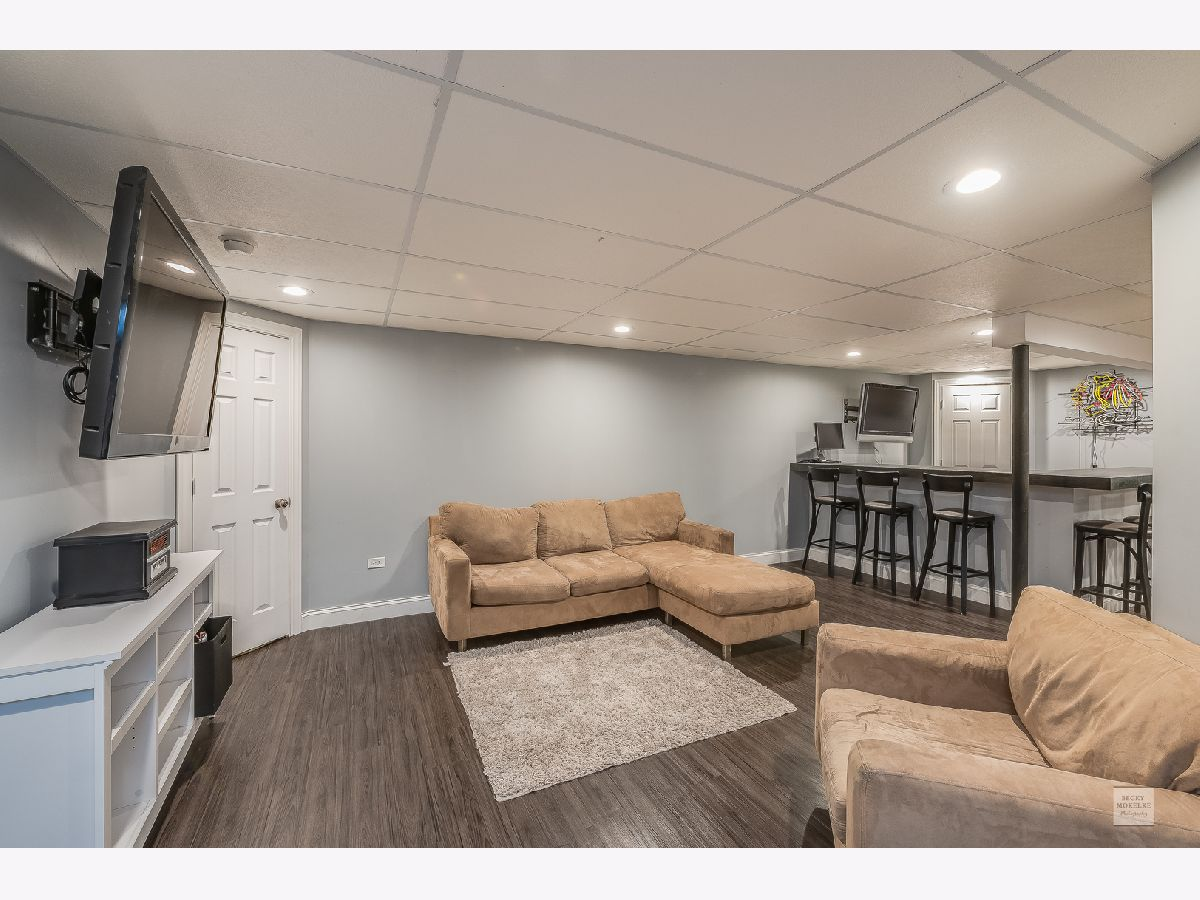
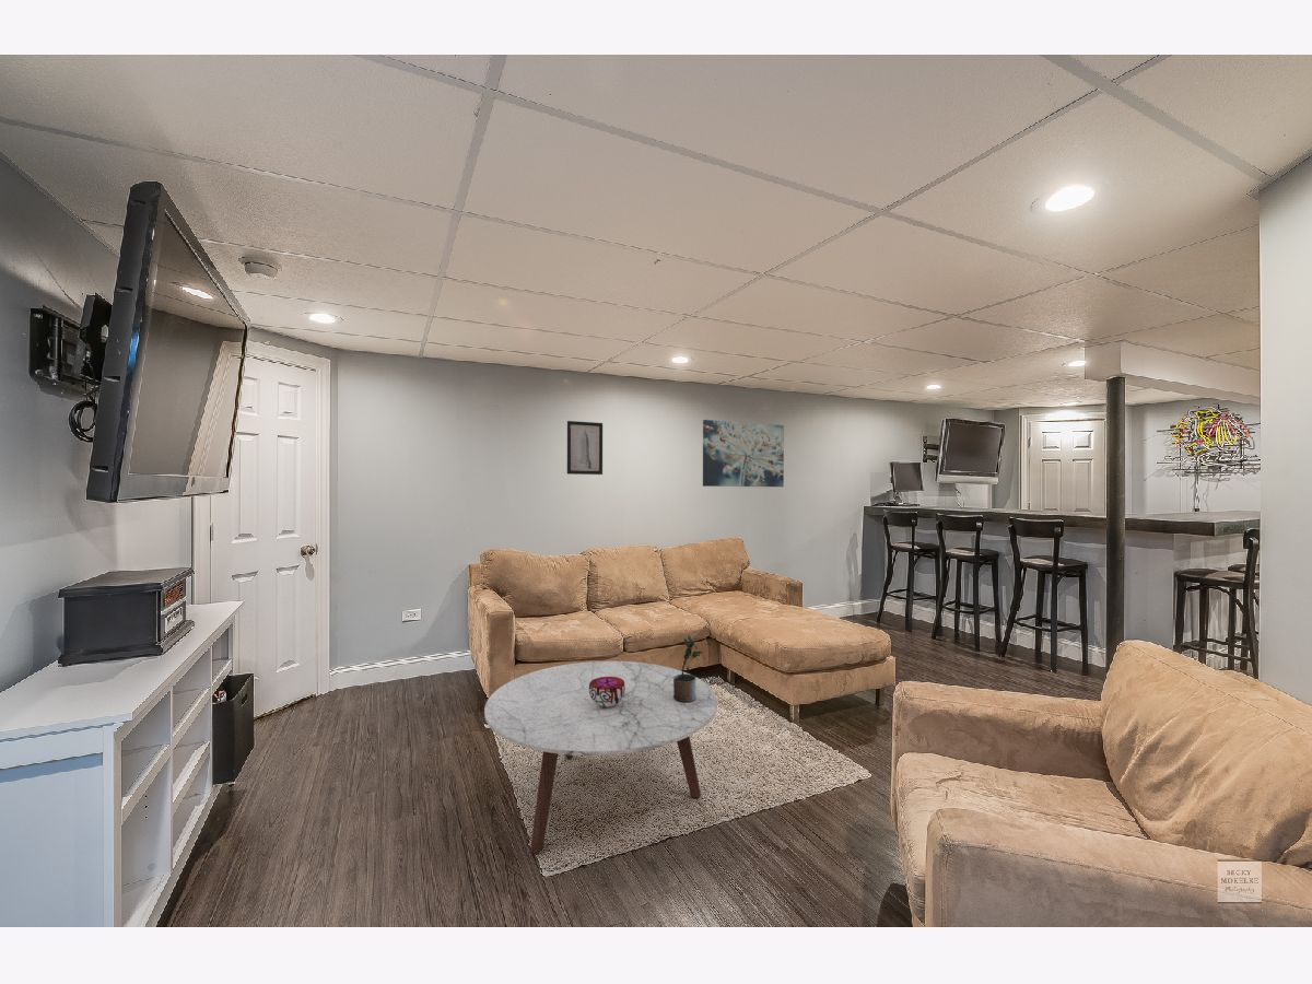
+ potted plant (688, 668)
+ decorative bowl (607, 692)
+ wall art (745, 454)
+ wall art (585, 447)
+ coffee table (602, 746)
